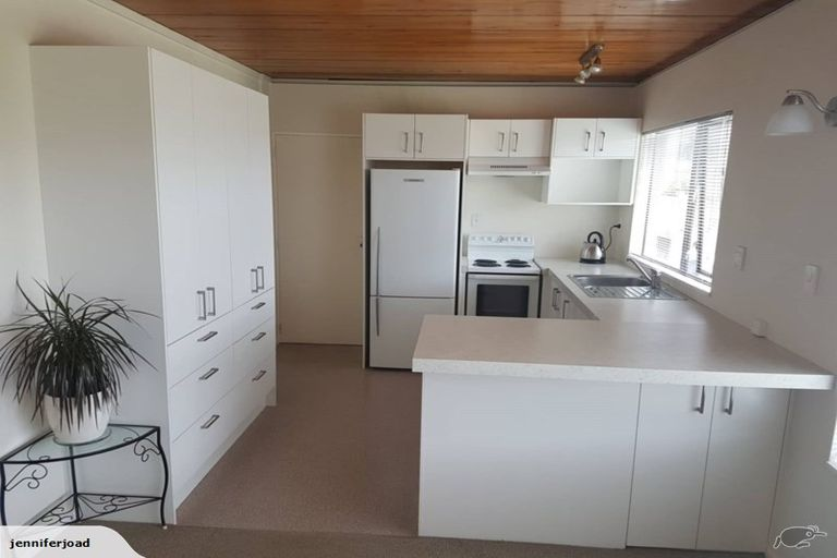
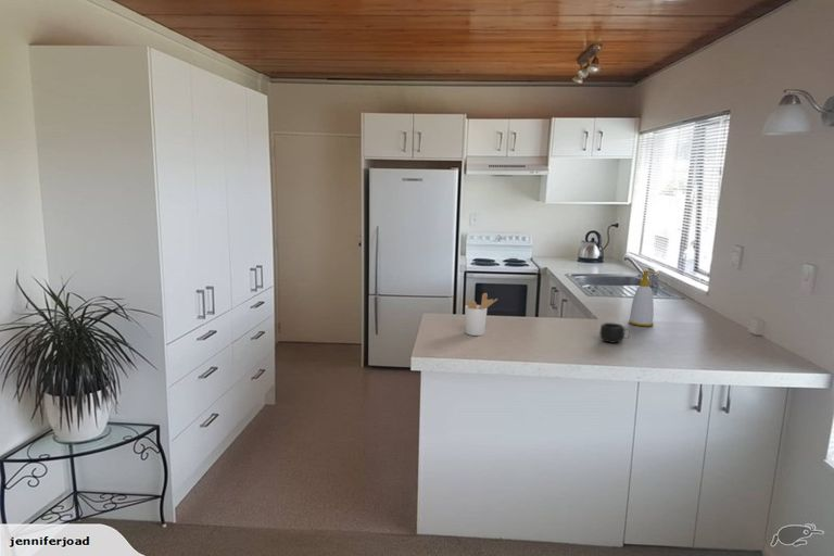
+ mug (615, 333)
+ utensil holder (480, 314)
+ soap bottle (643, 296)
